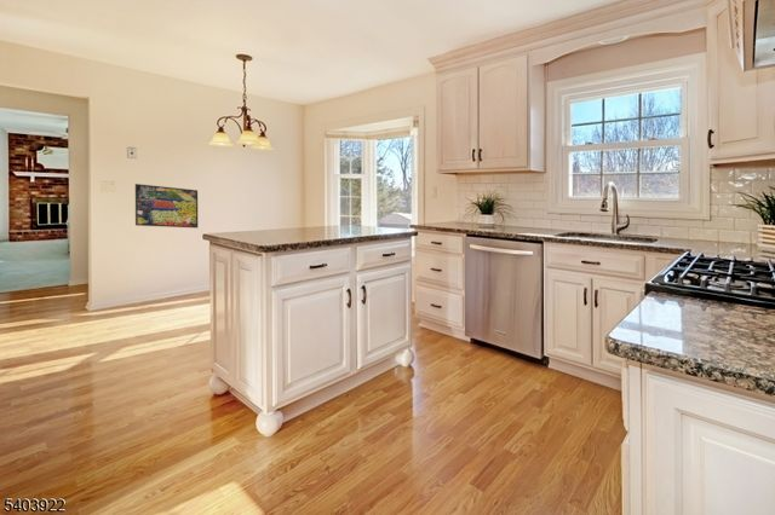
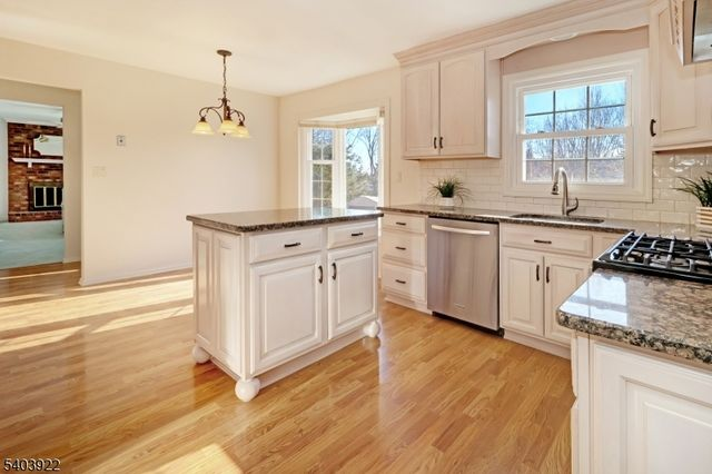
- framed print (167, 207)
